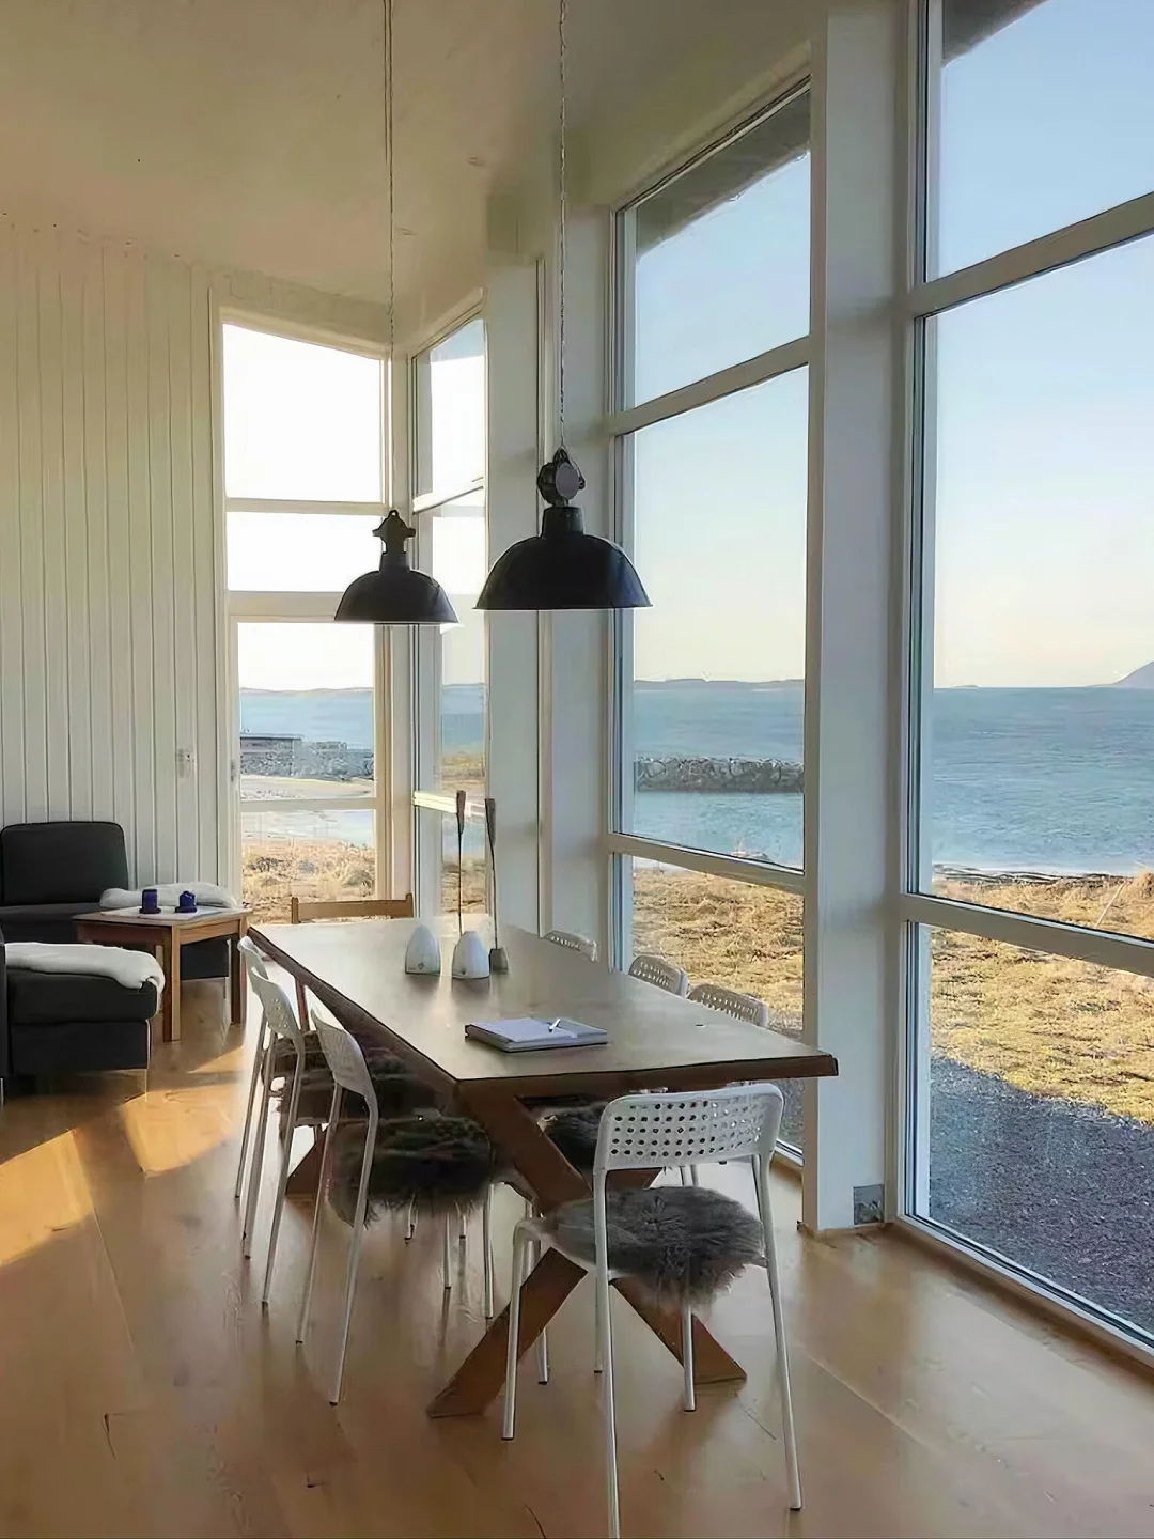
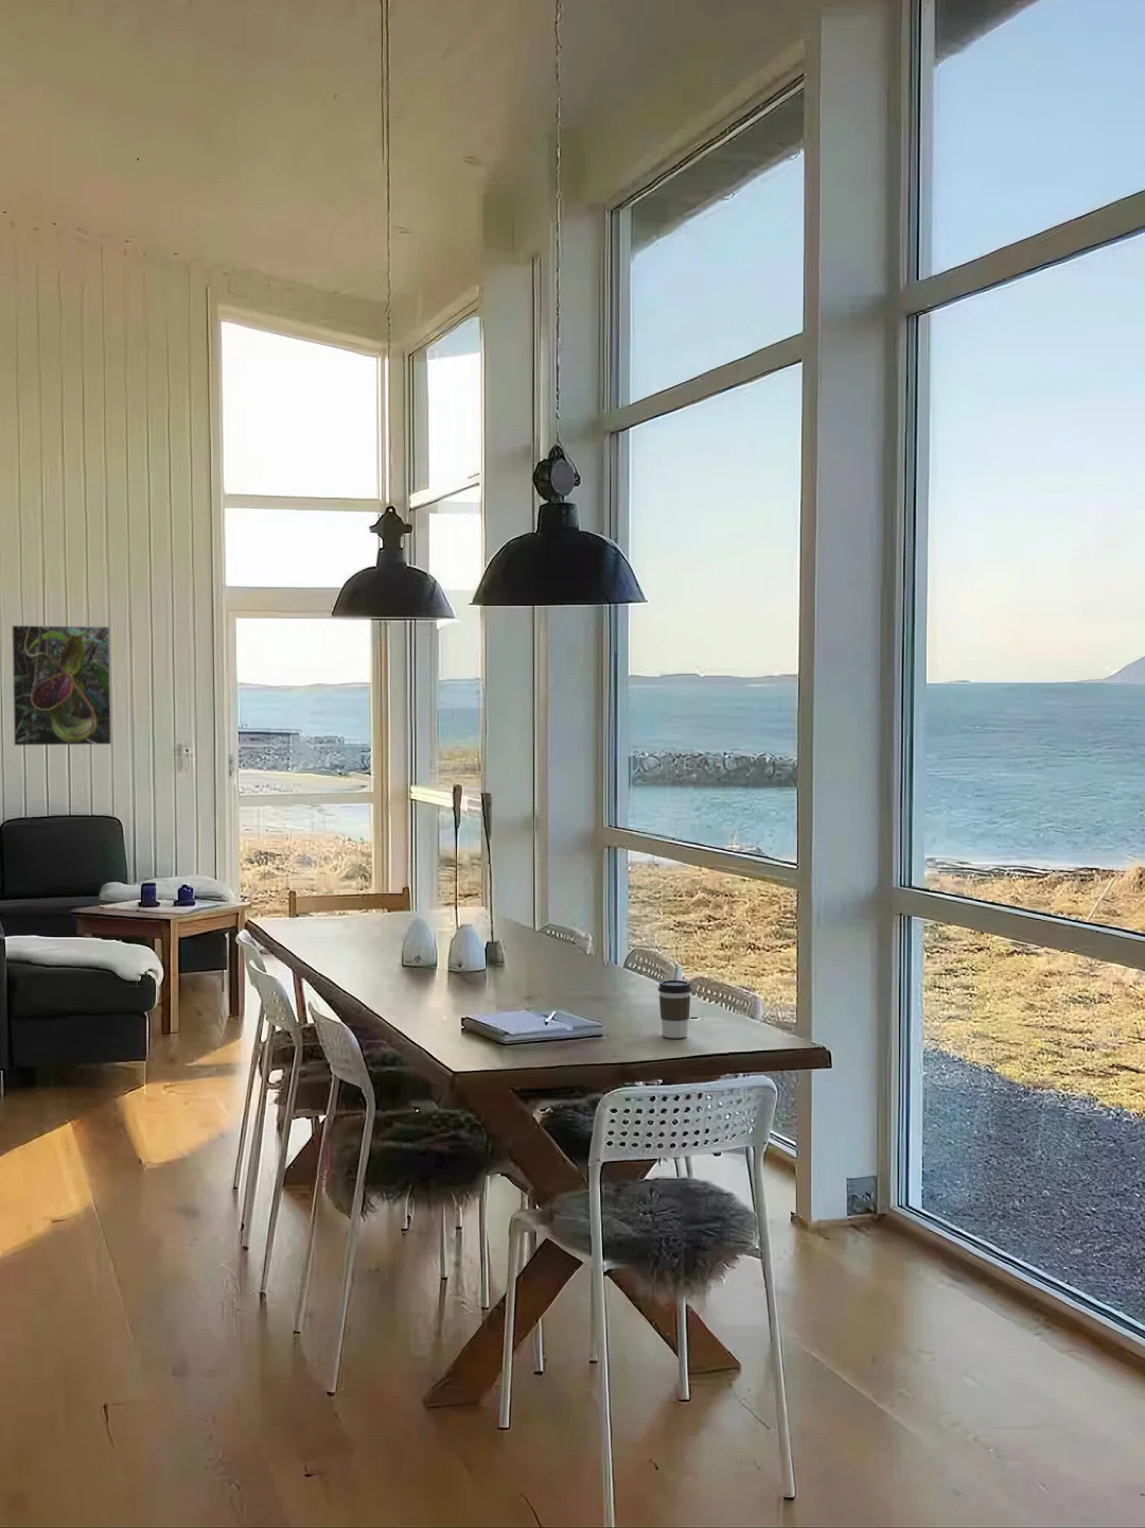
+ coffee cup (675, 1009)
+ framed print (61, 686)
